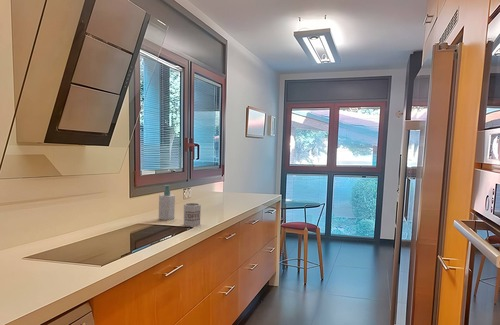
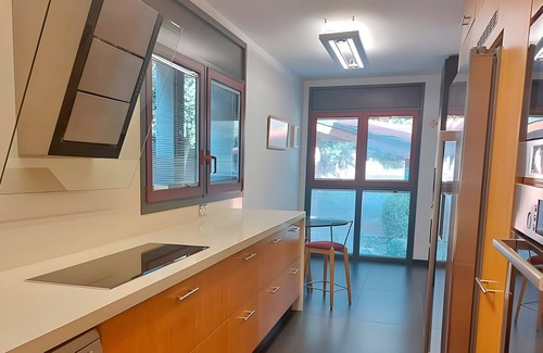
- mug (191, 214)
- soap bottle (166, 201)
